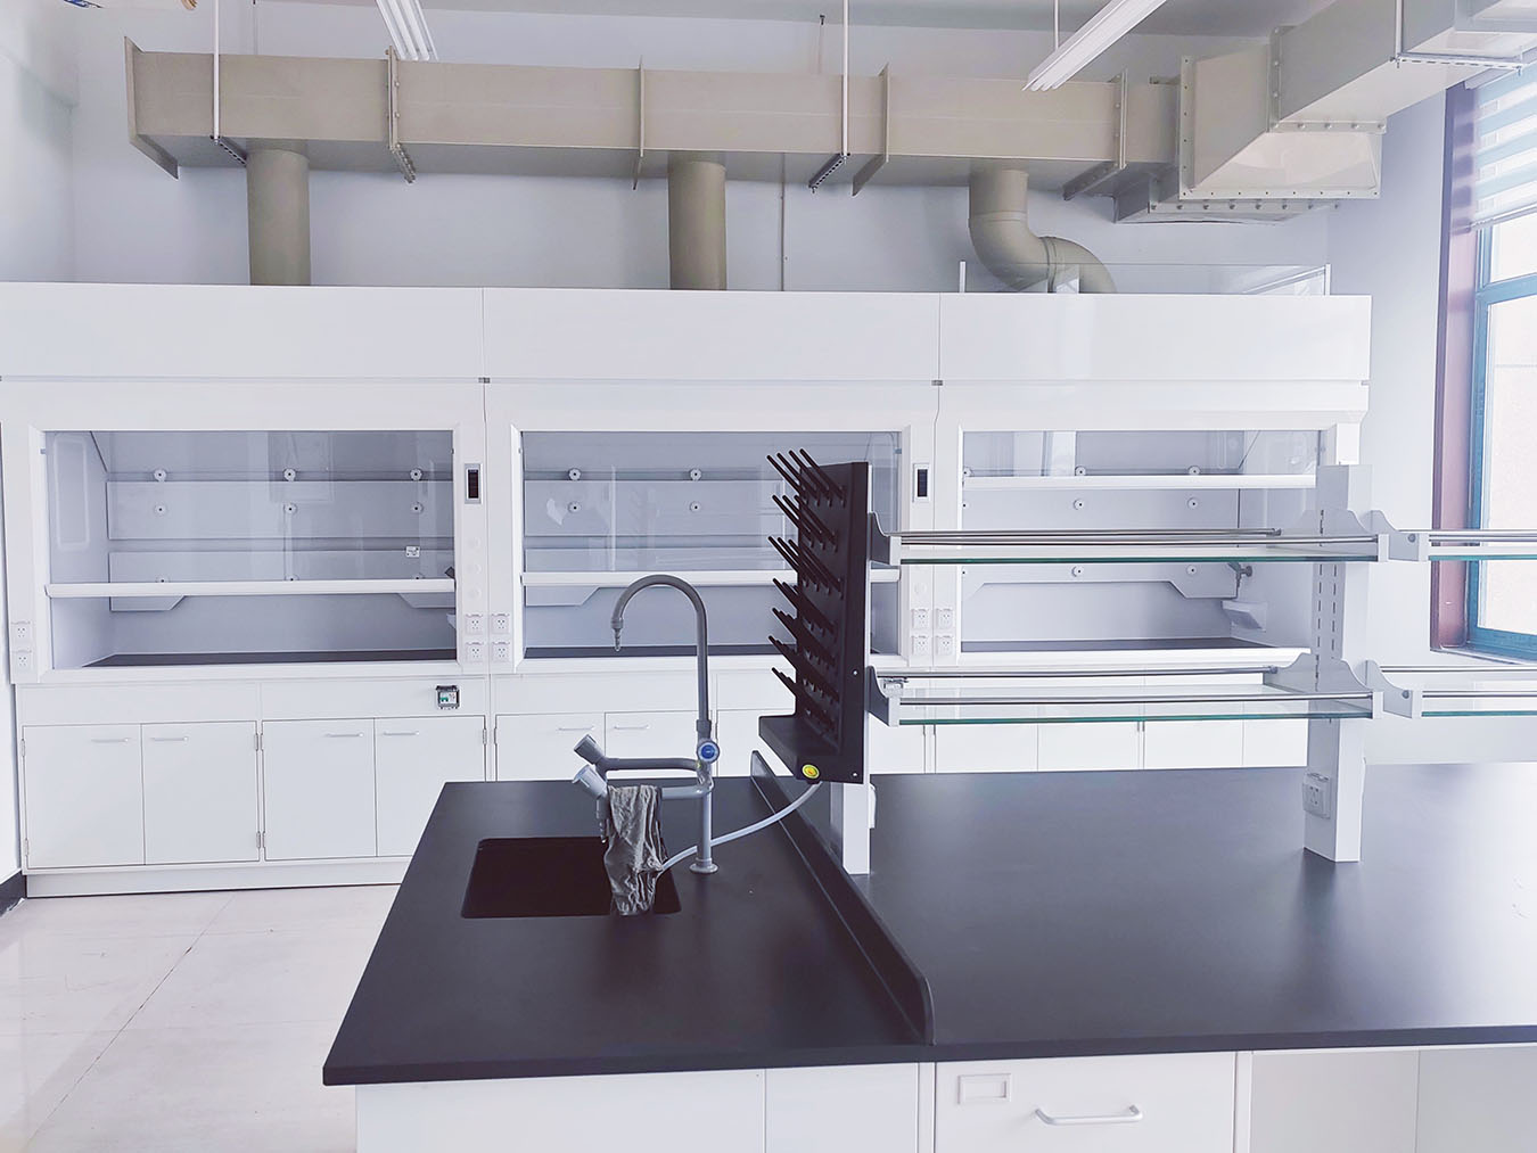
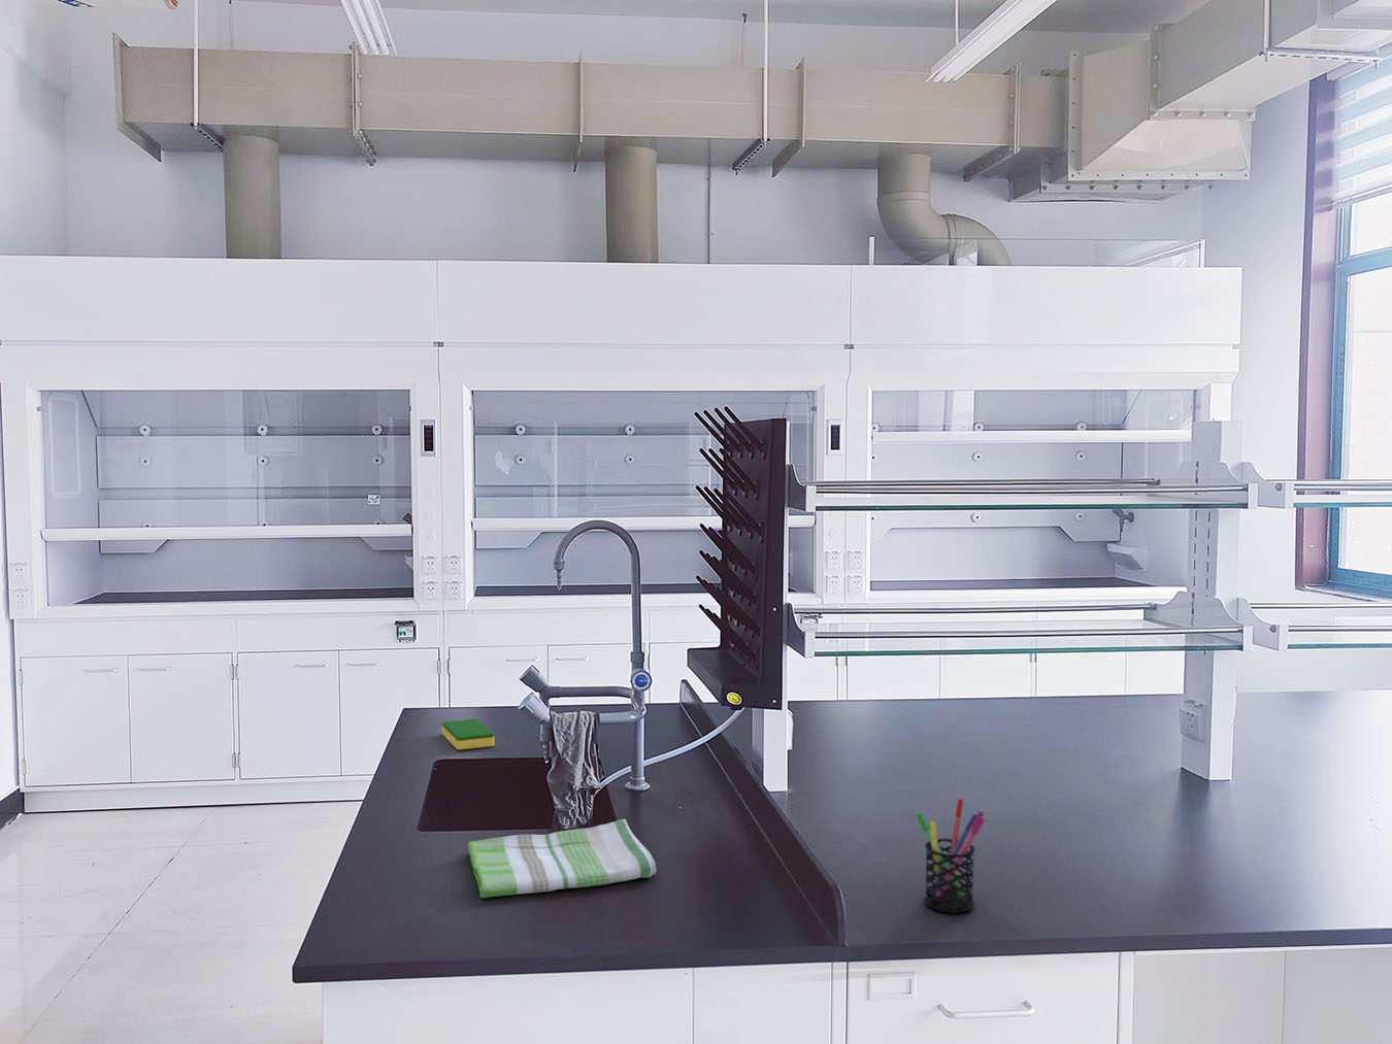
+ pen holder (946, 850)
+ dish sponge (467, 734)
+ dish towel (558, 855)
